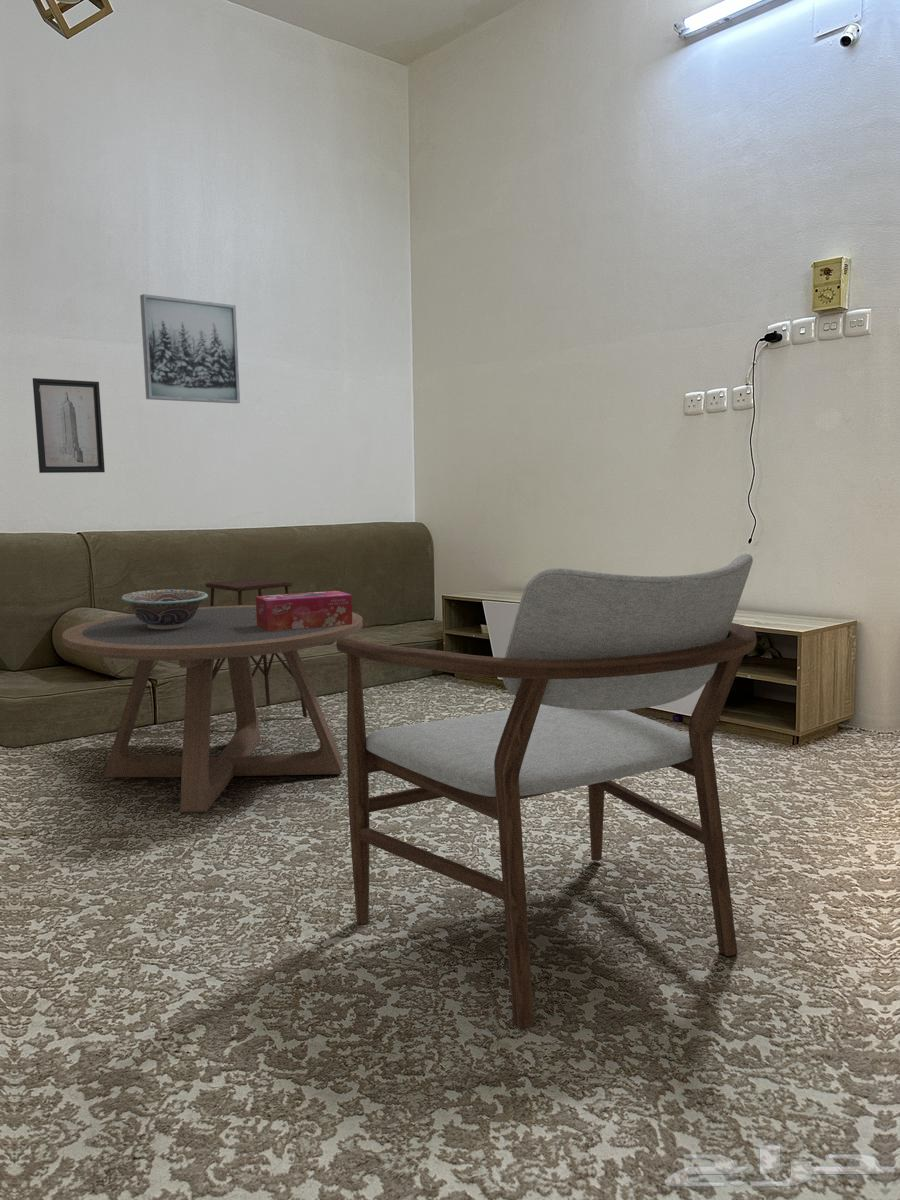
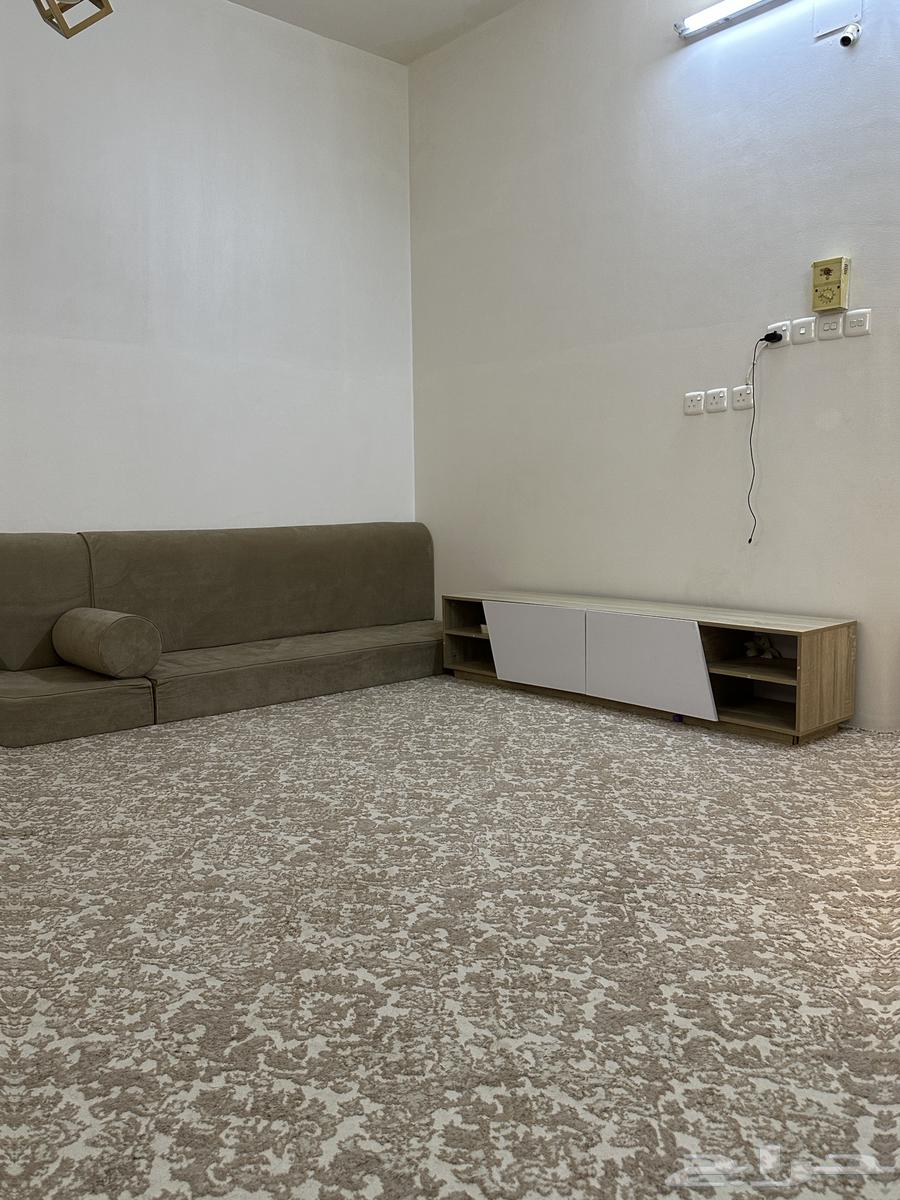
- tissue box (303, 609)
- side table (252, 656)
- coffee table (211, 697)
- decorative bowl (166, 609)
- armchair (565, 752)
- wall art (69, 426)
- wall art (191, 351)
